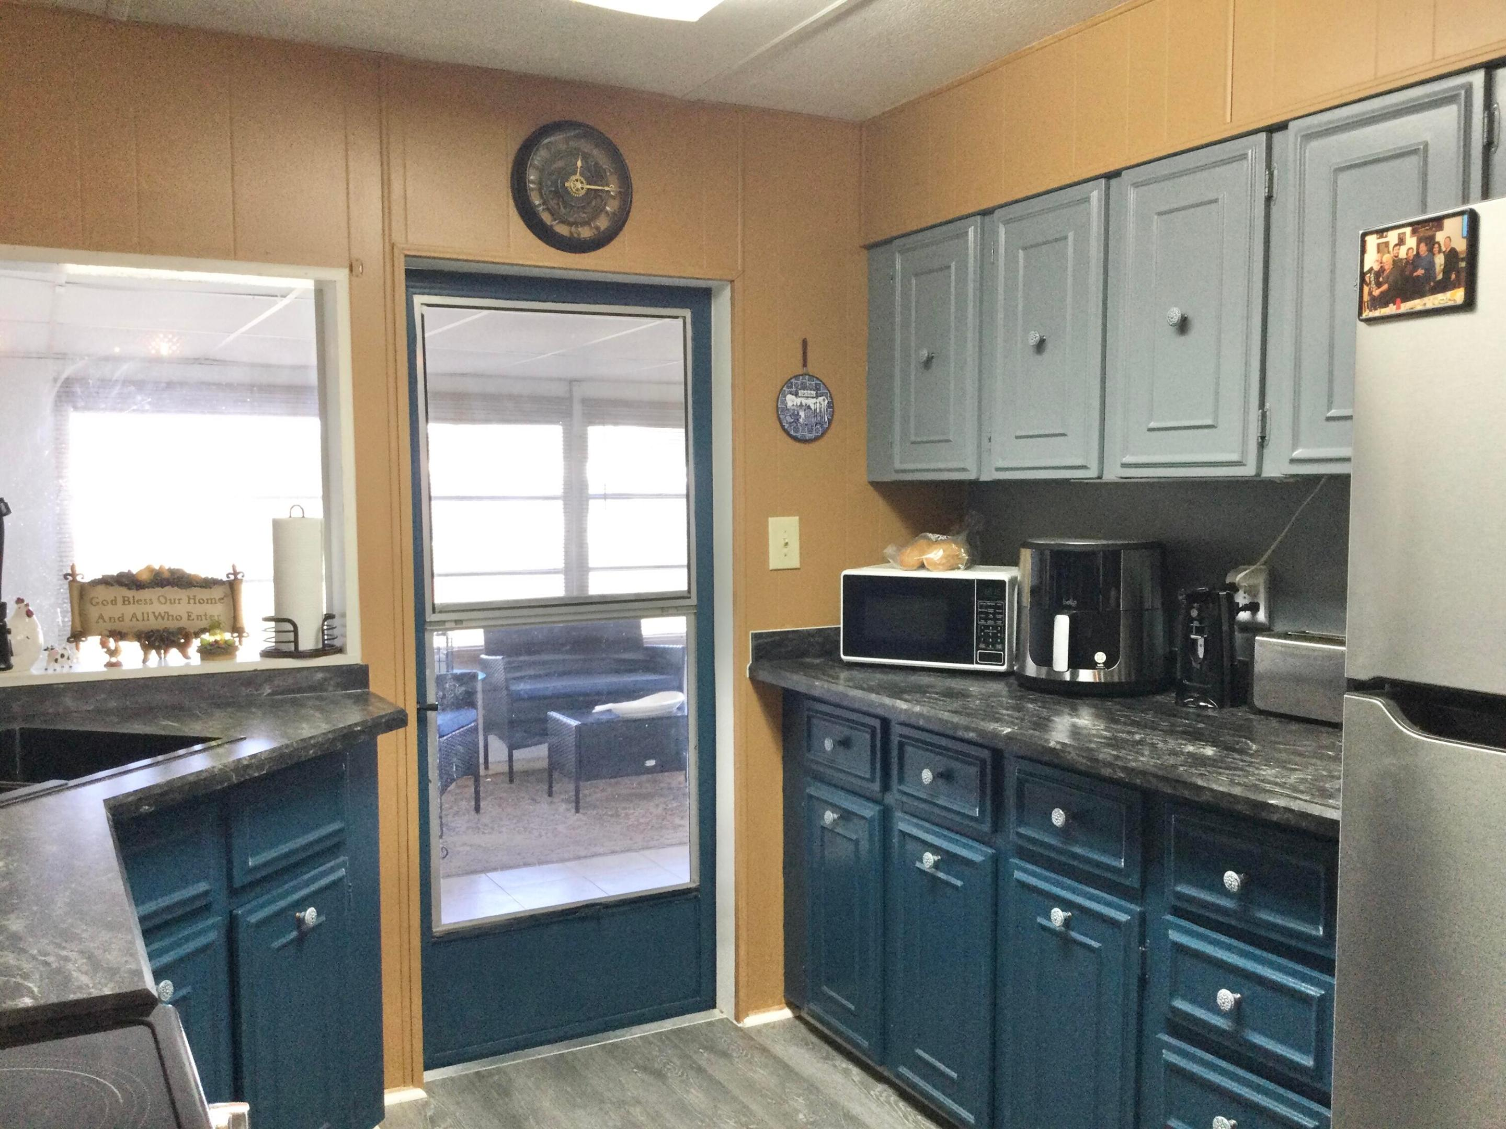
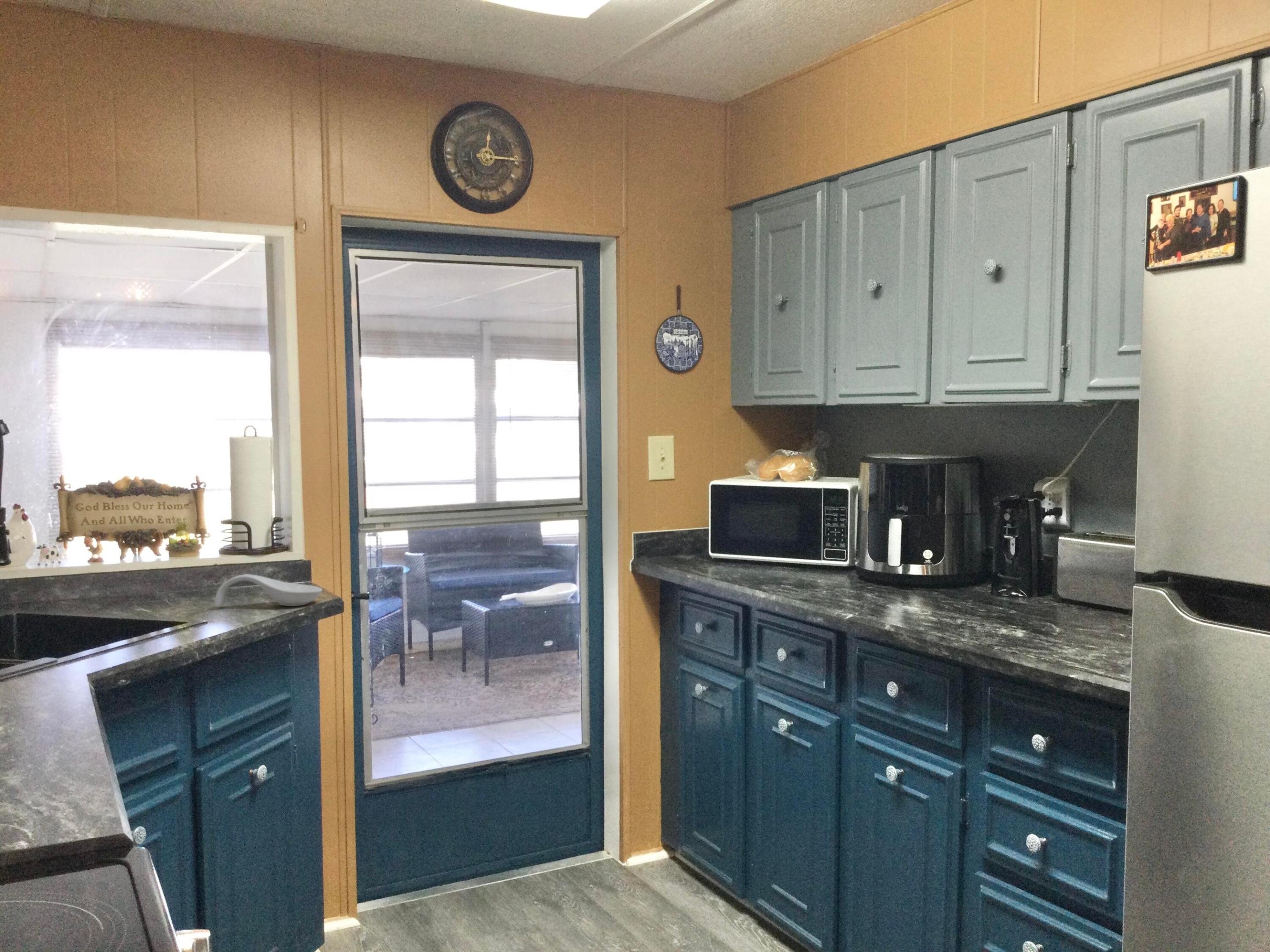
+ spoon rest (269, 590)
